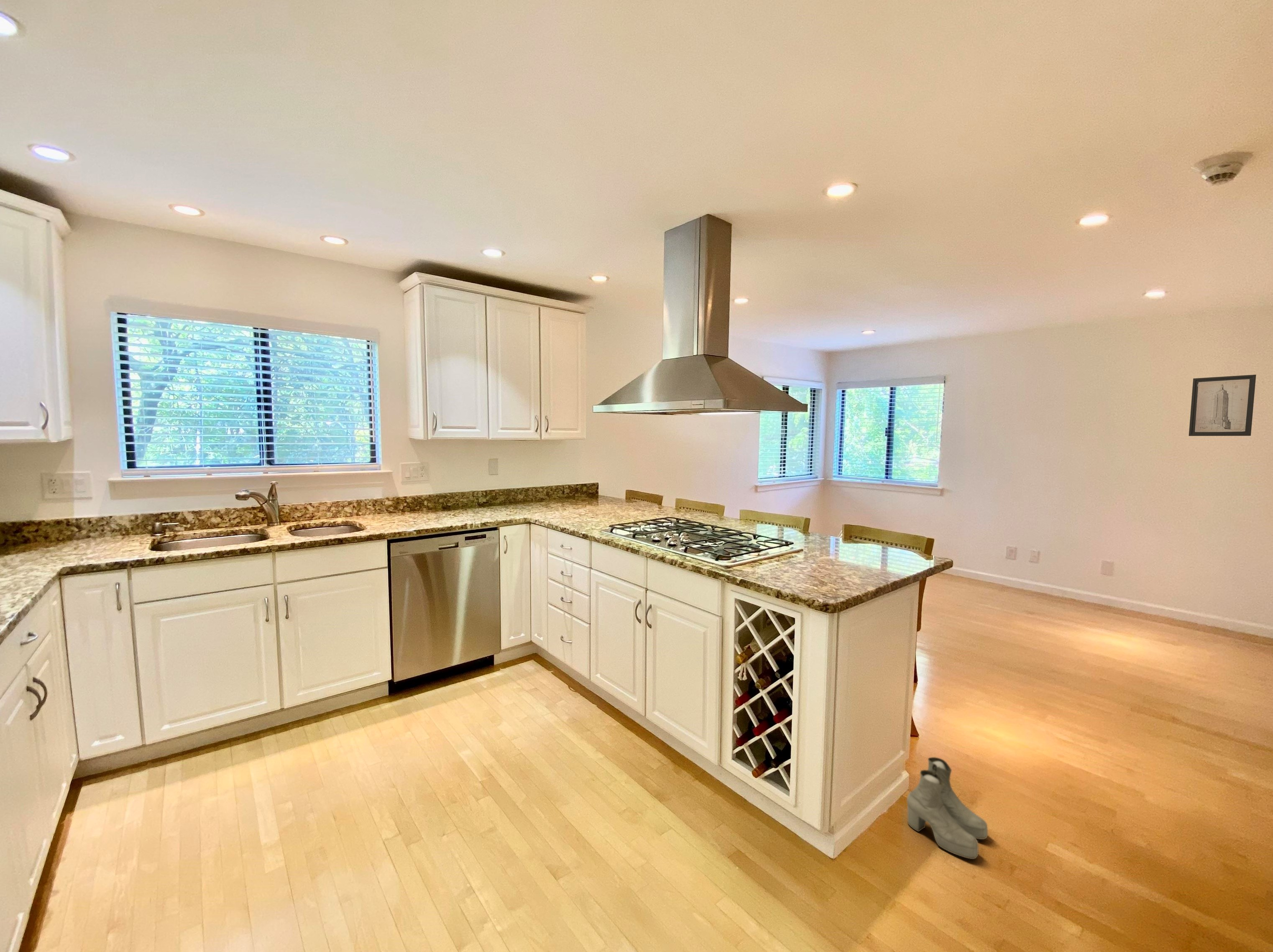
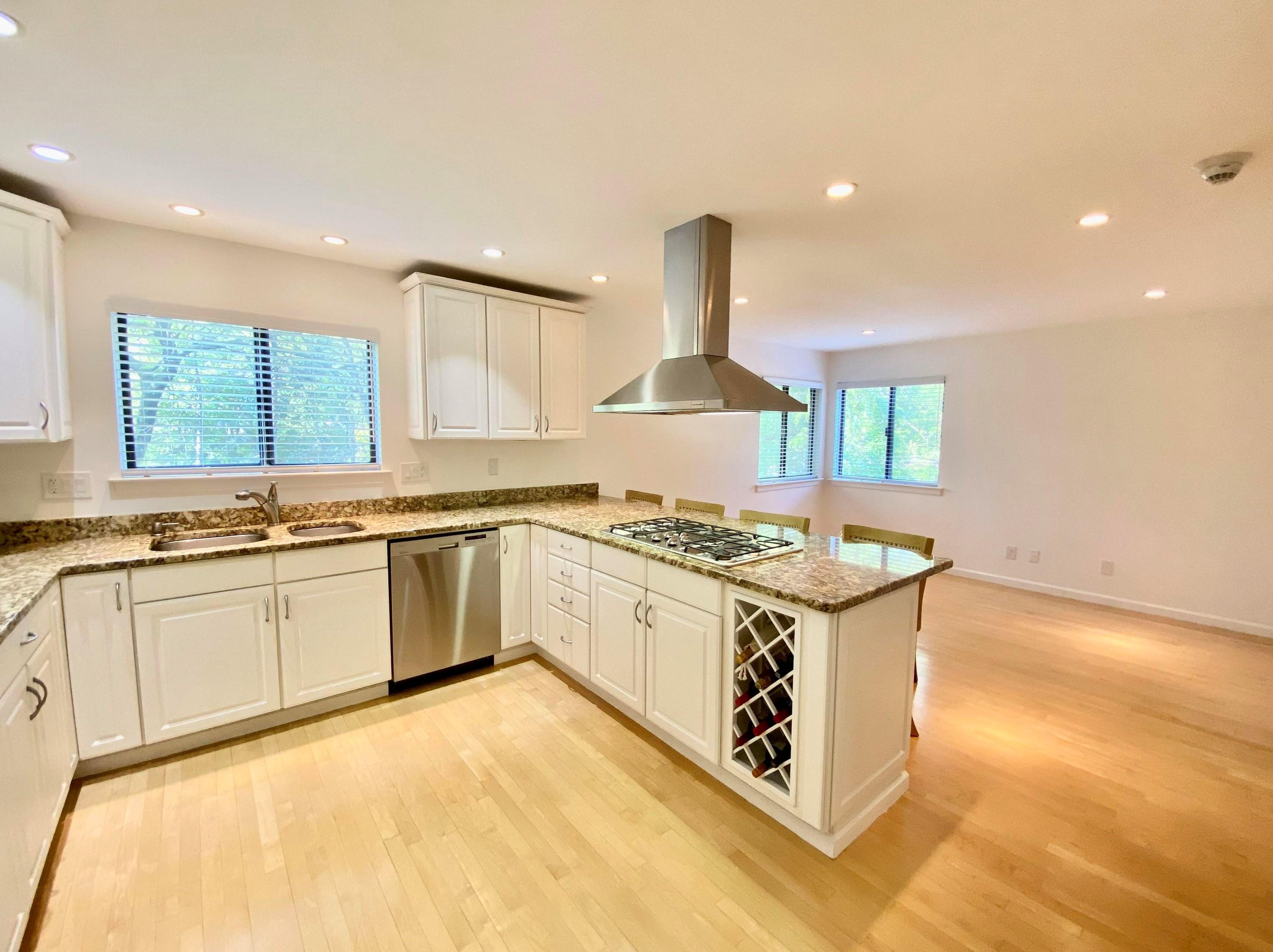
- boots (947, 802)
- wall art (1221, 406)
